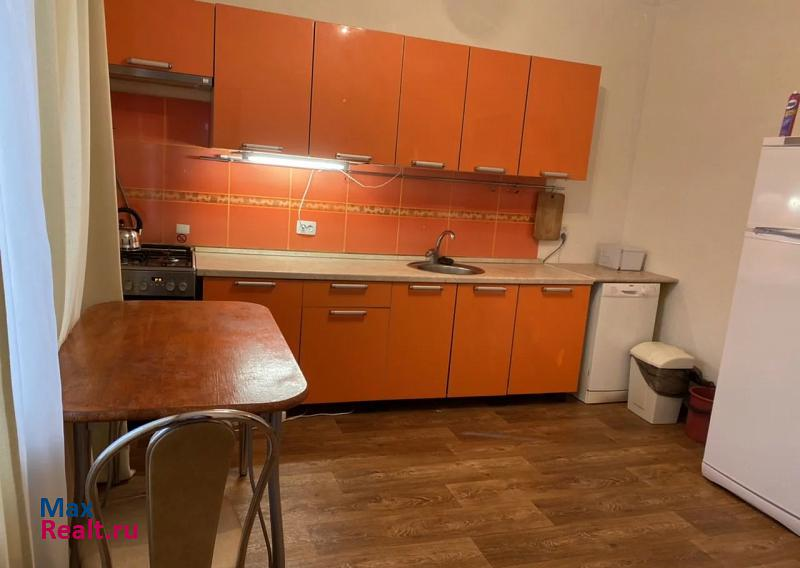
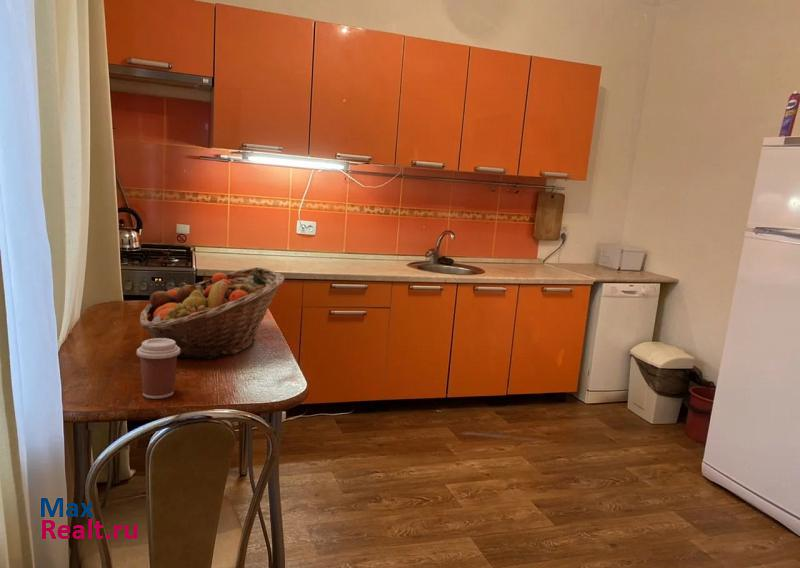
+ coffee cup (158, 368)
+ fruit basket (213, 307)
